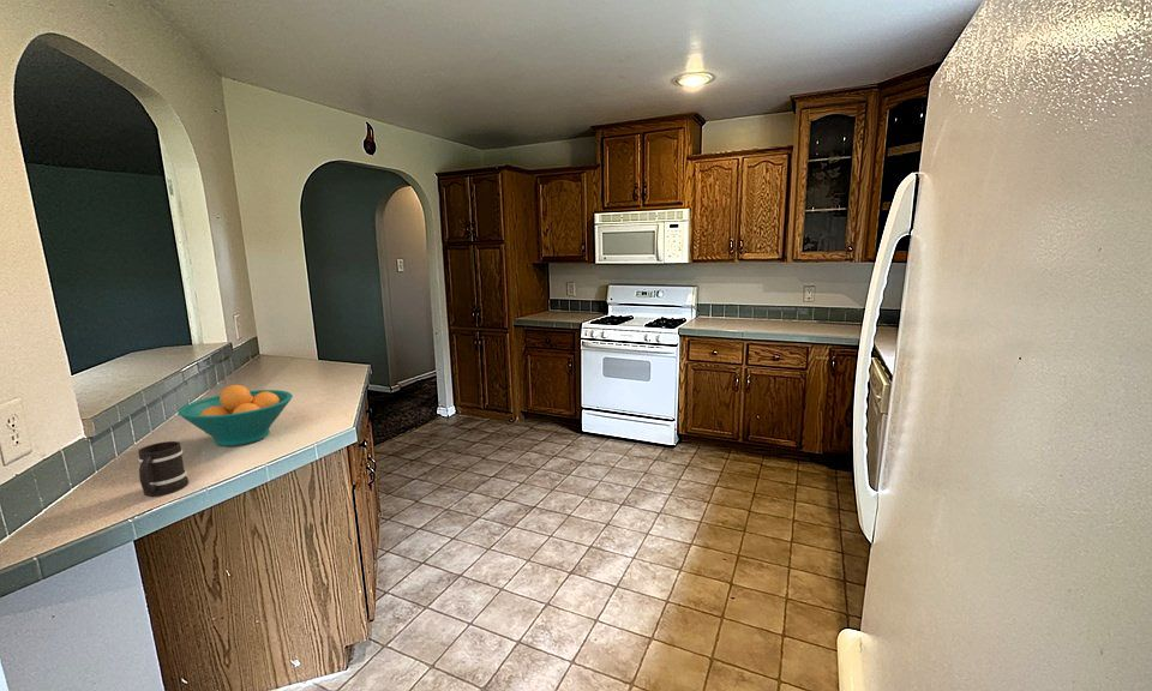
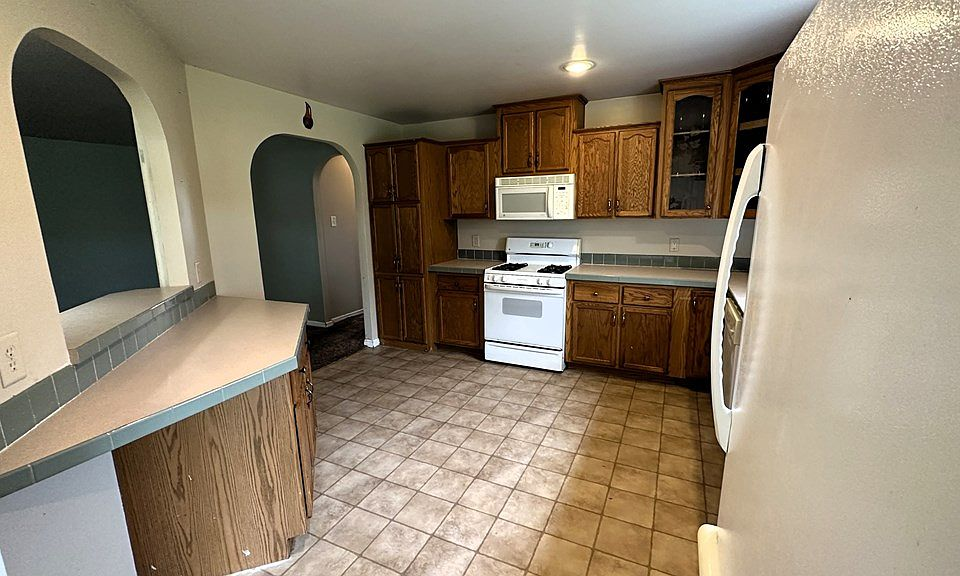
- mug (158, 470)
- fruit bowl (239, 411)
